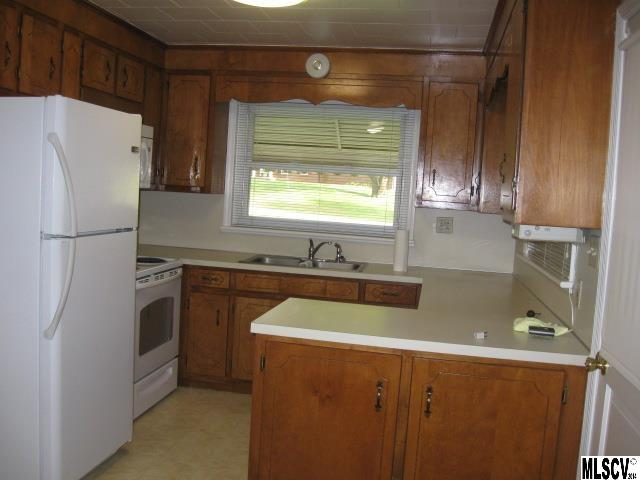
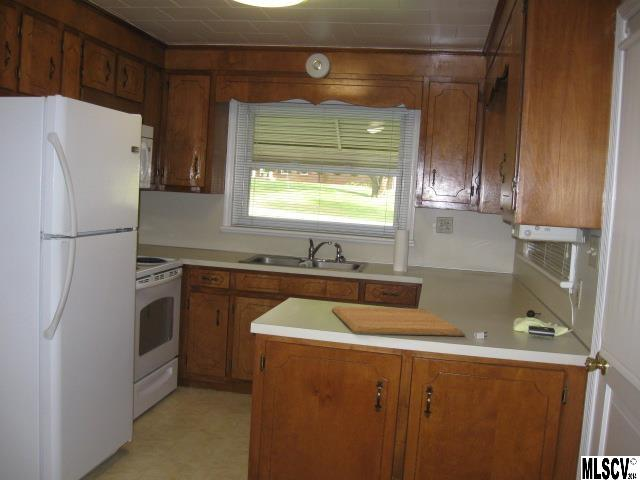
+ chopping board (393, 319)
